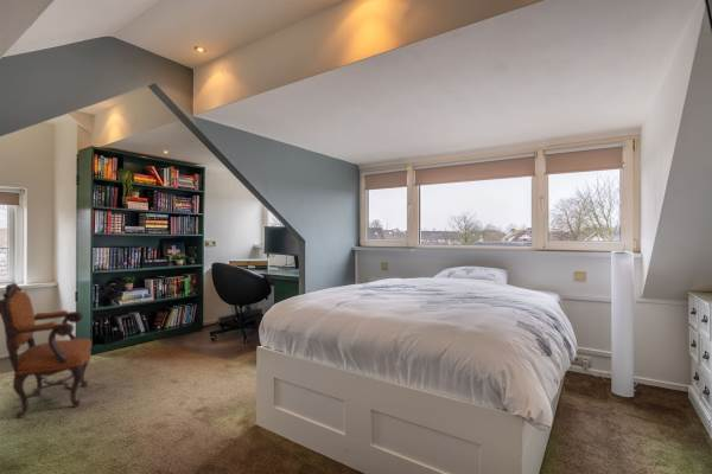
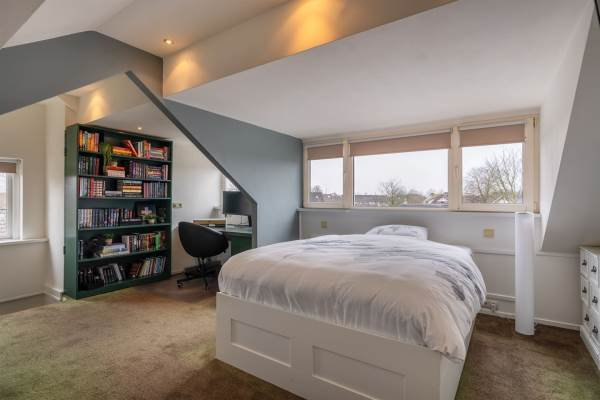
- armchair (50, 341)
